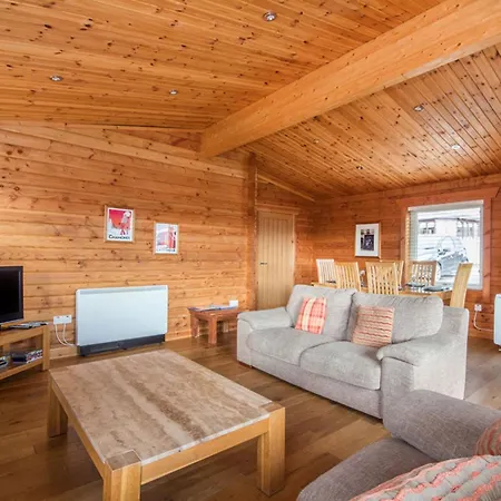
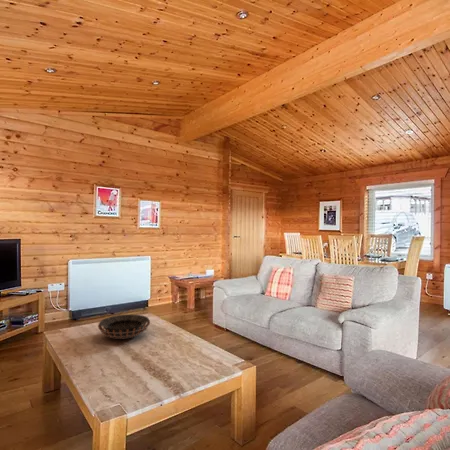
+ decorative bowl (124, 328)
